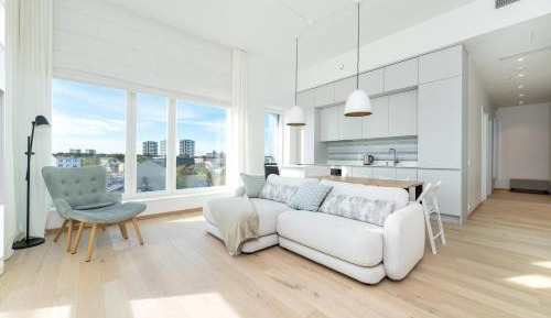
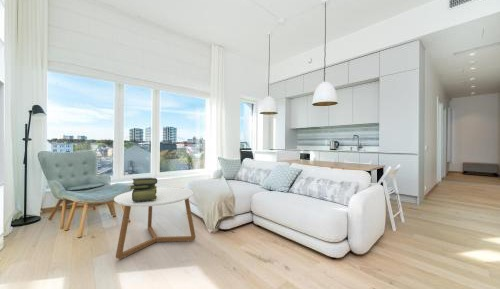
+ coffee table (151, 217)
+ stack of books (143, 187)
